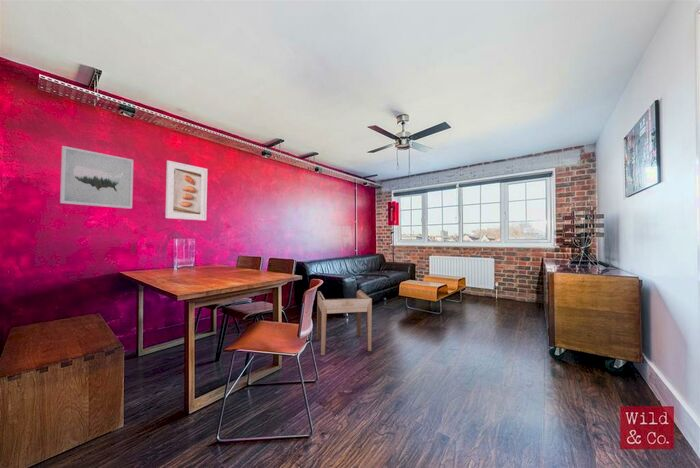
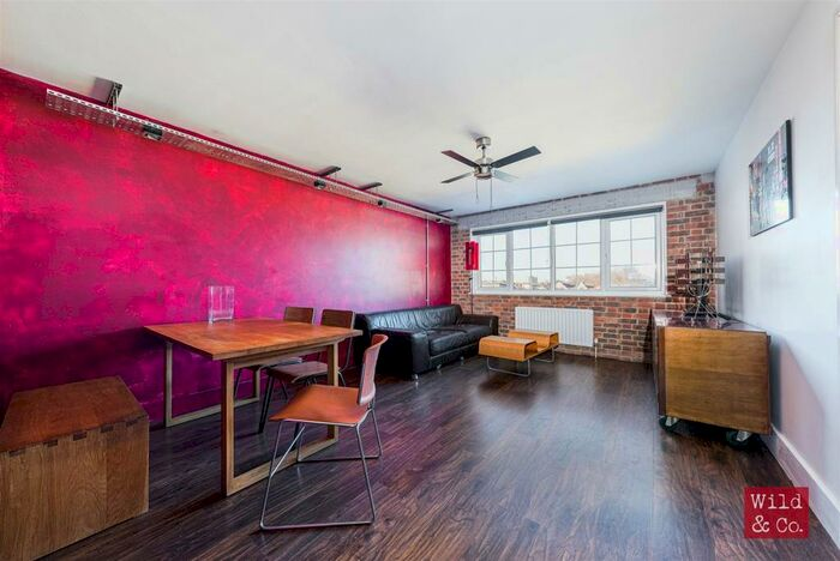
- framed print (187, 192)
- wall art (99, 179)
- side table (342, 312)
